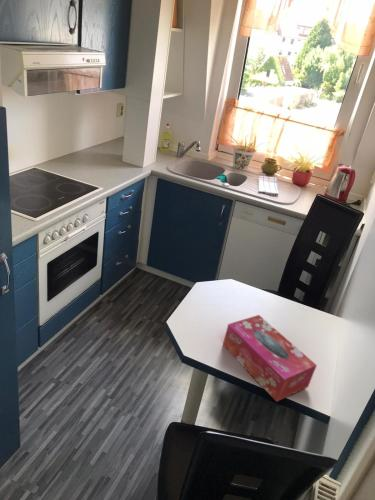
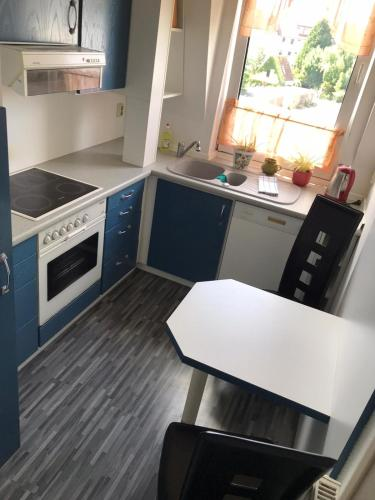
- tissue box (267, 354)
